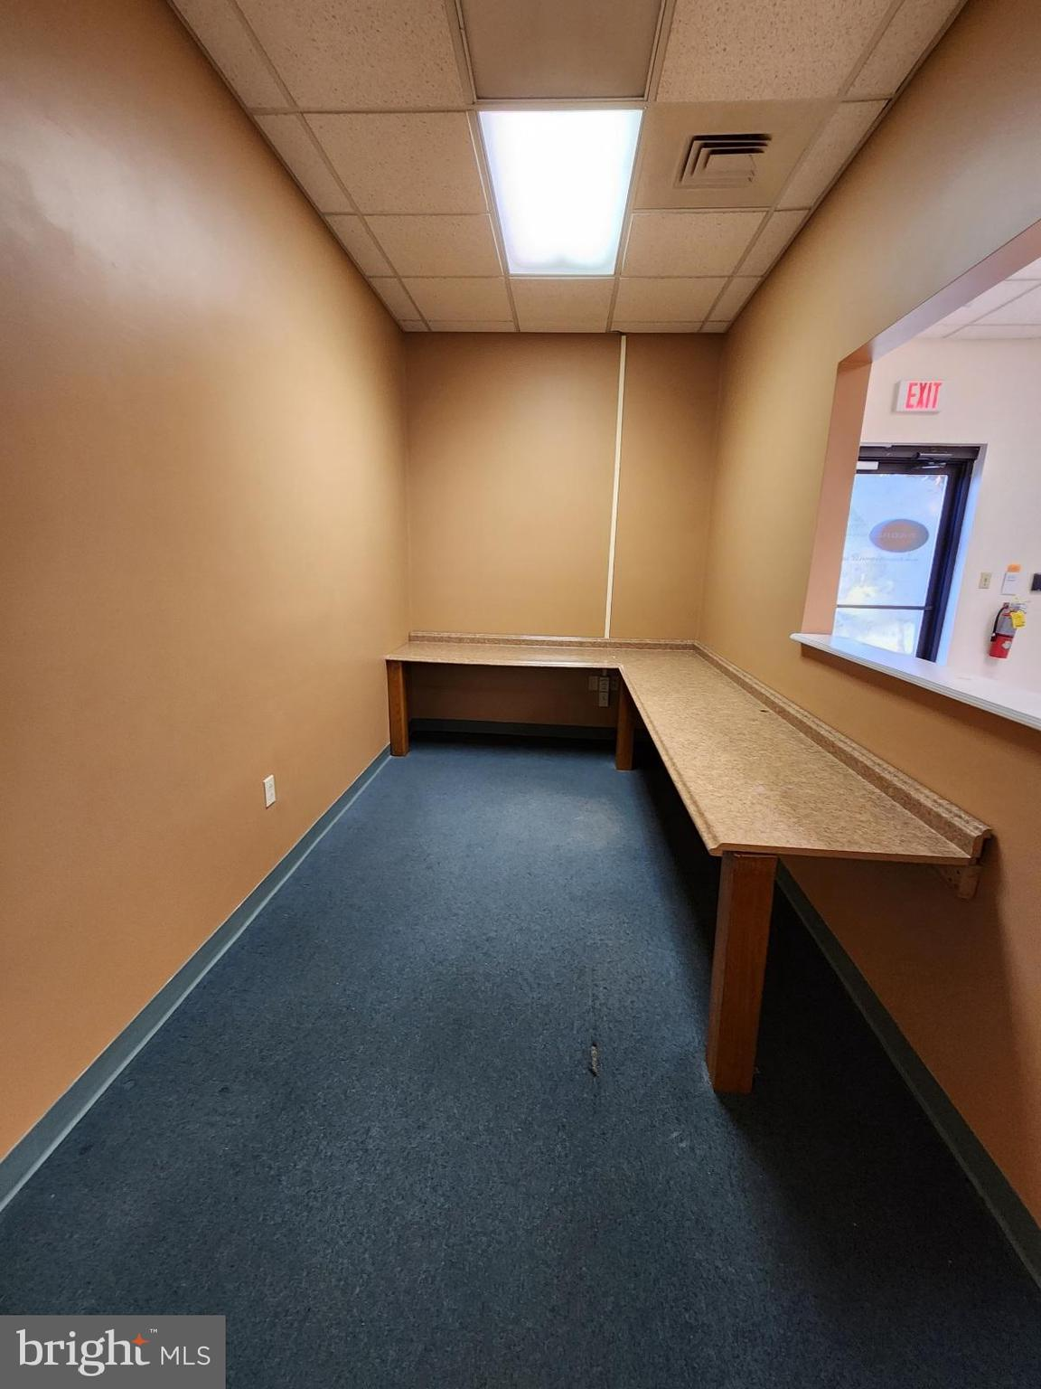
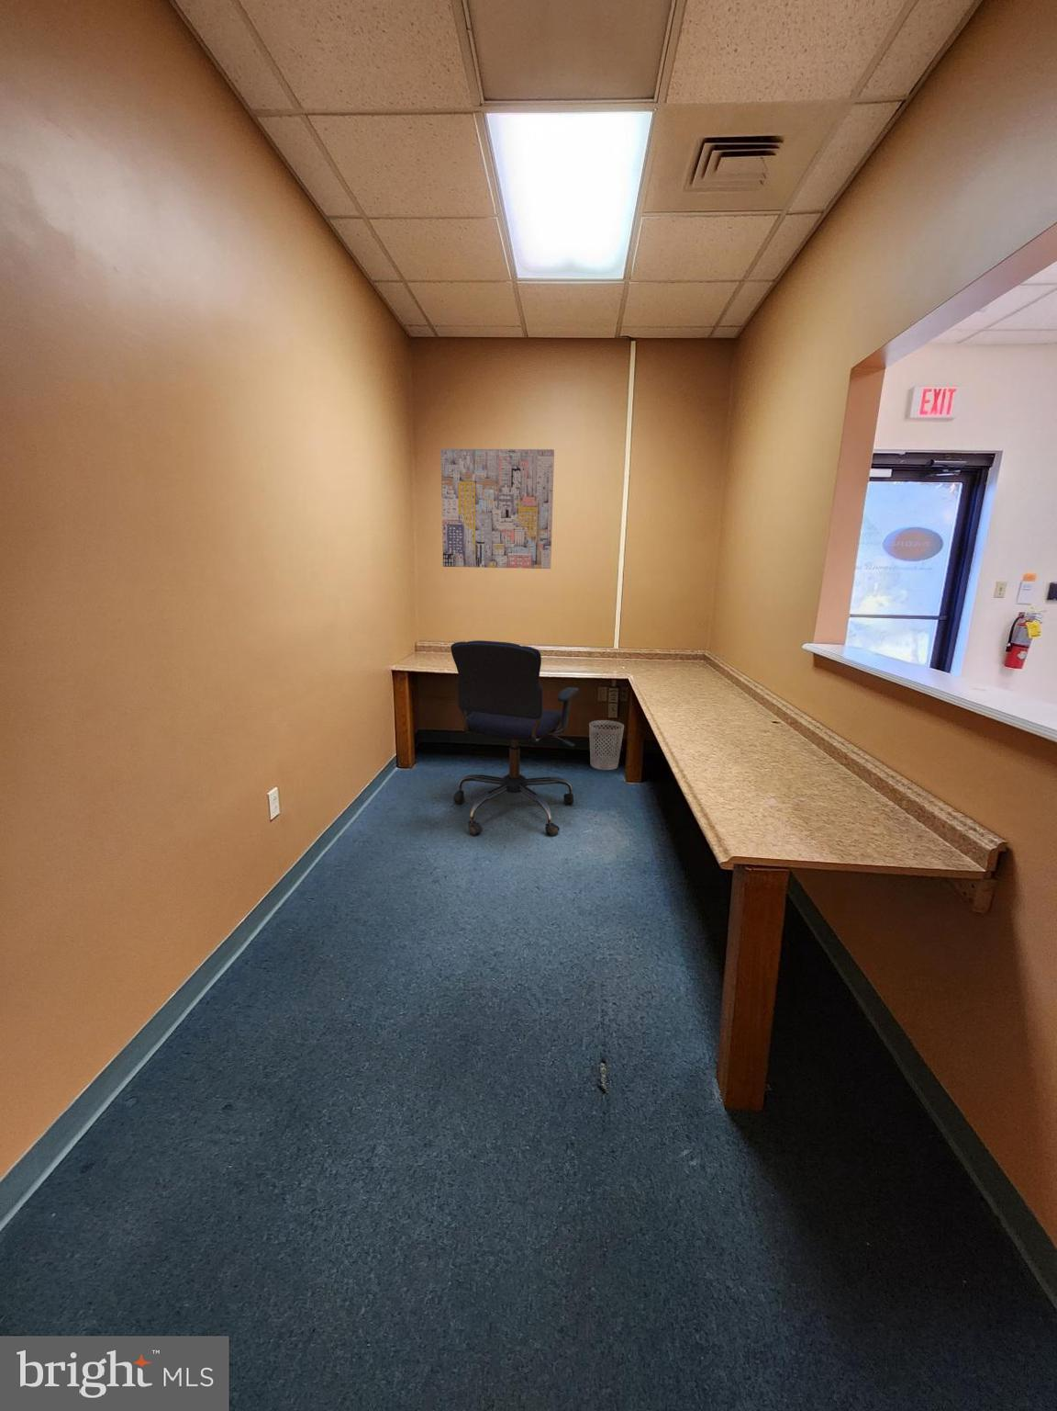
+ wastebasket (605, 745)
+ office chair (513, 727)
+ wall art (496, 510)
